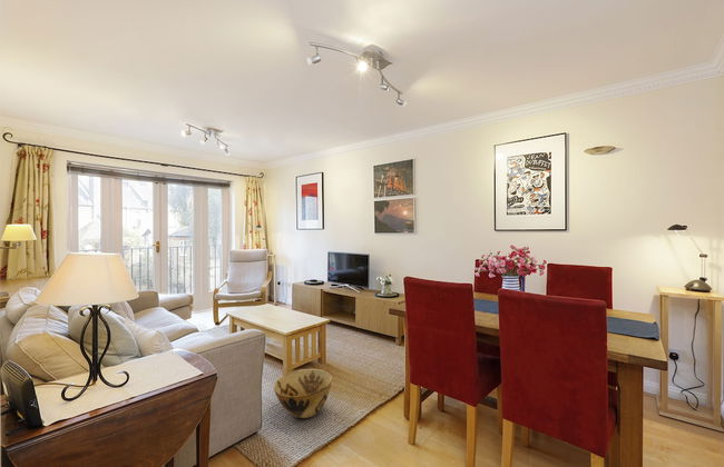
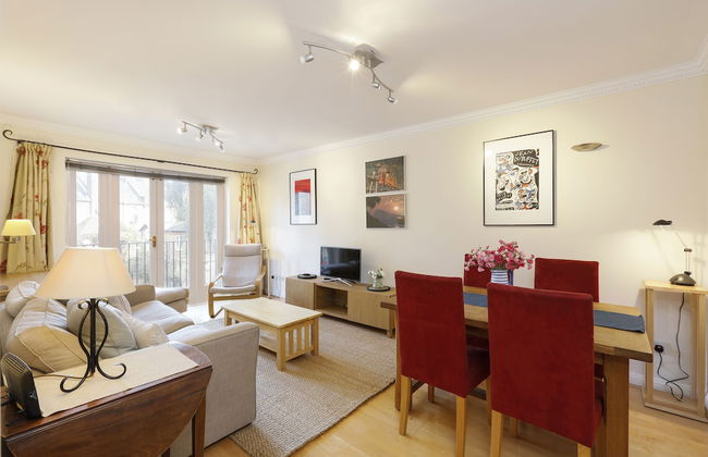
- woven basket (303, 395)
